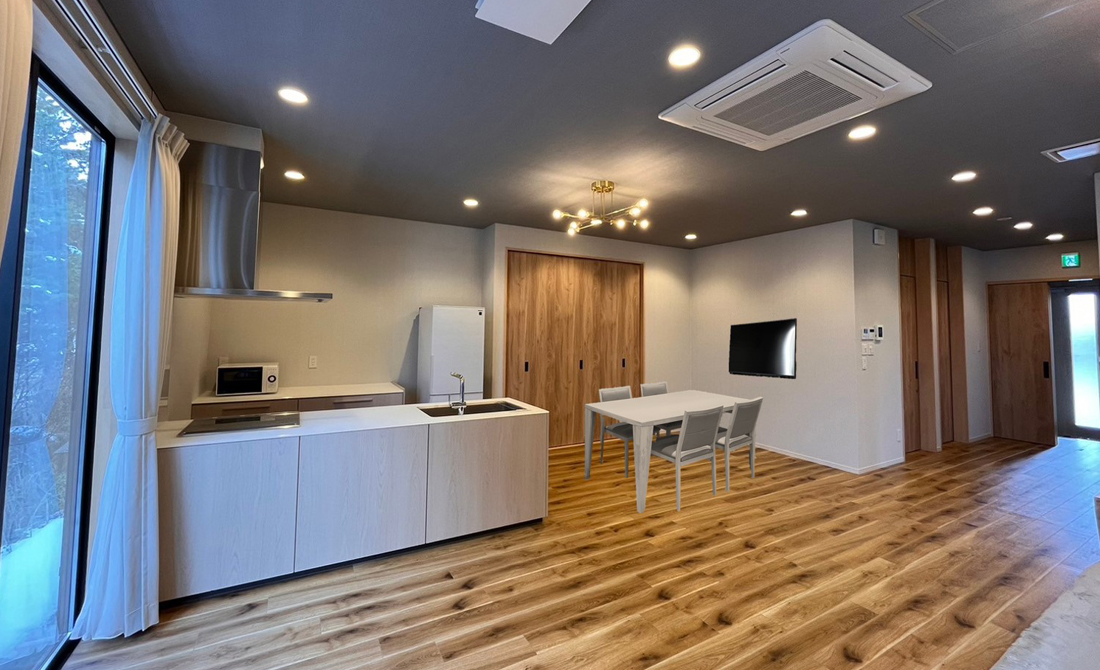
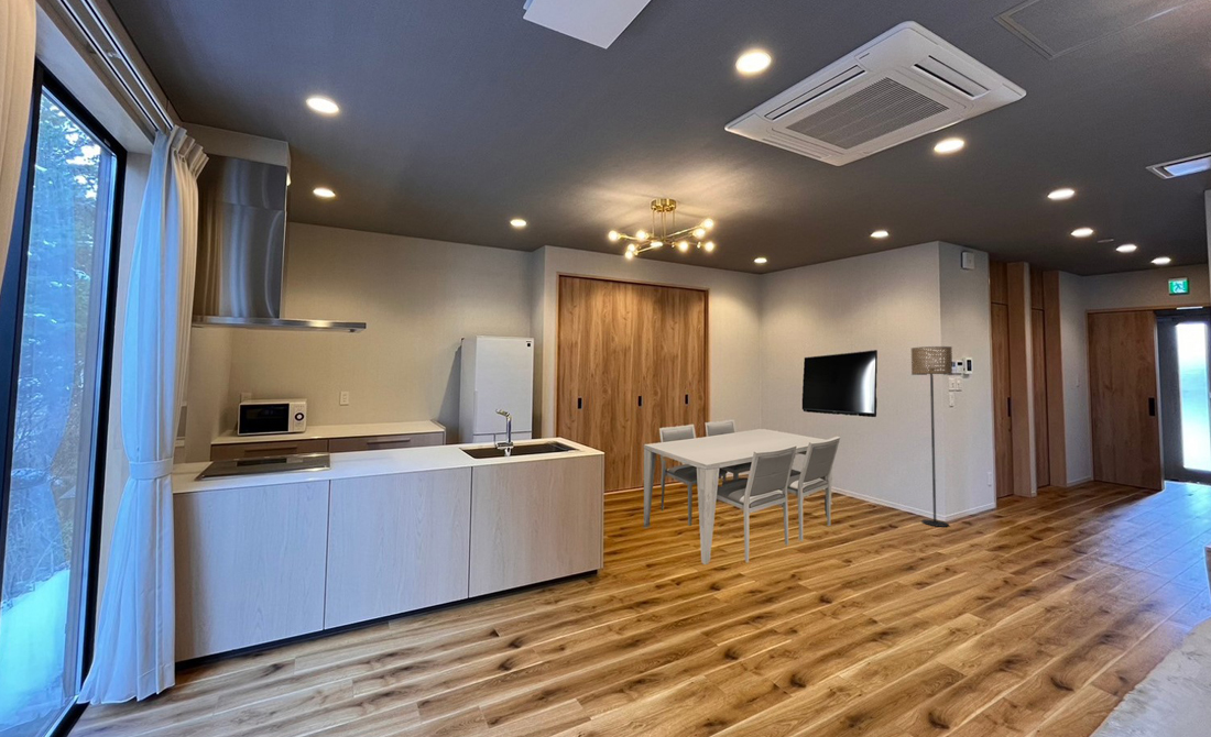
+ floor lamp (932, 435)
